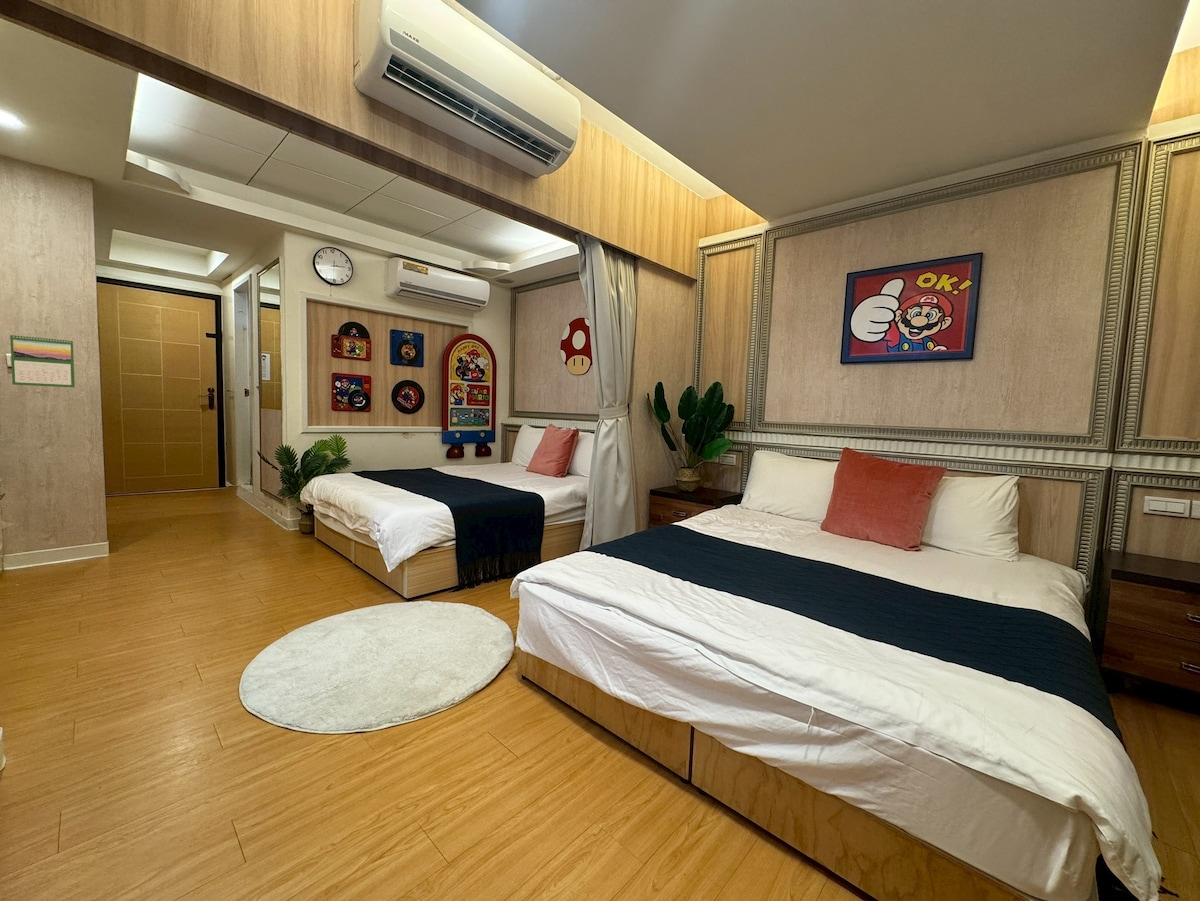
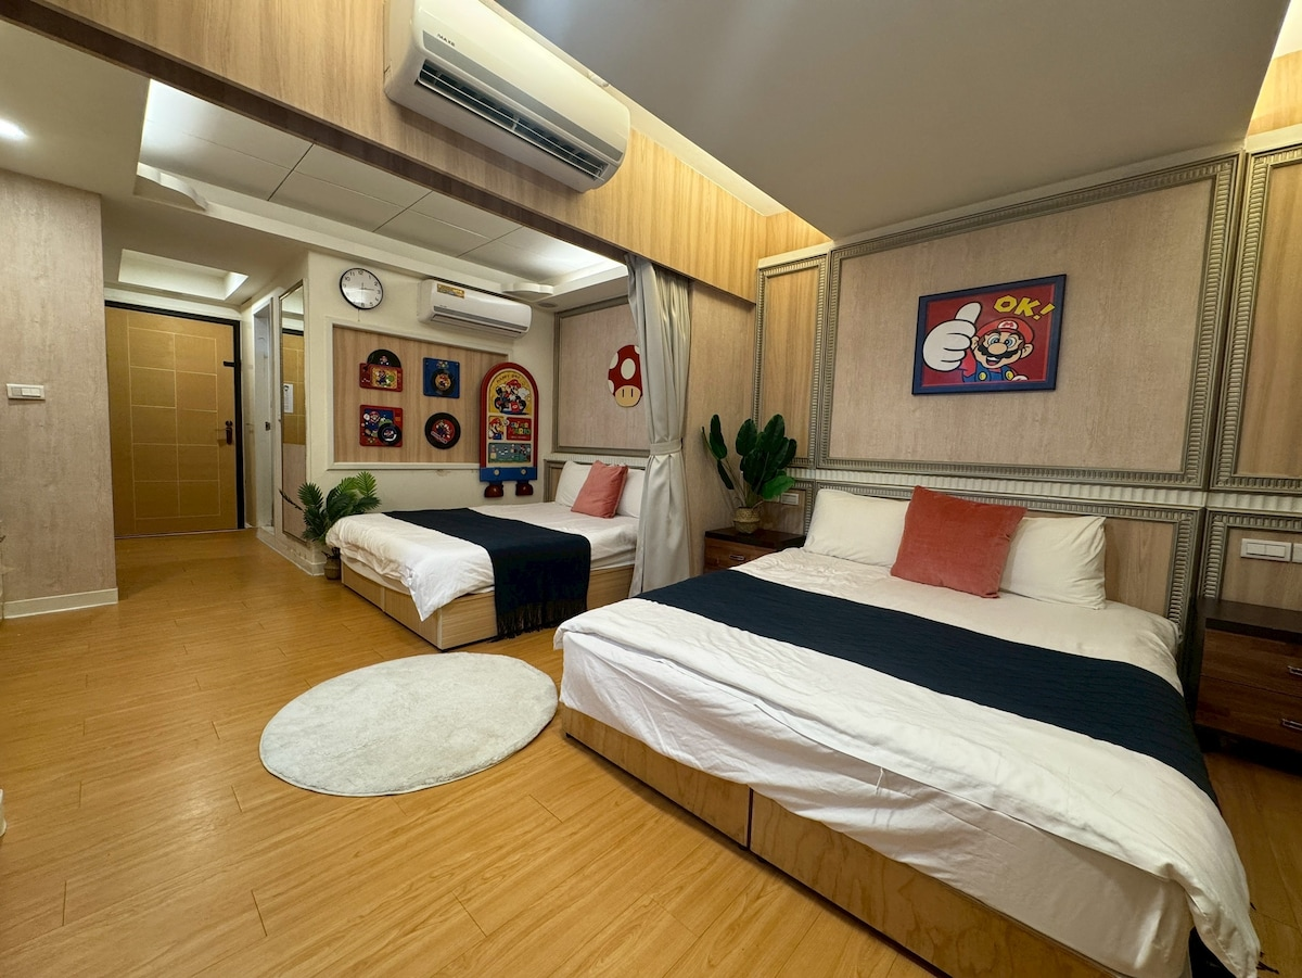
- calendar (43, 361)
